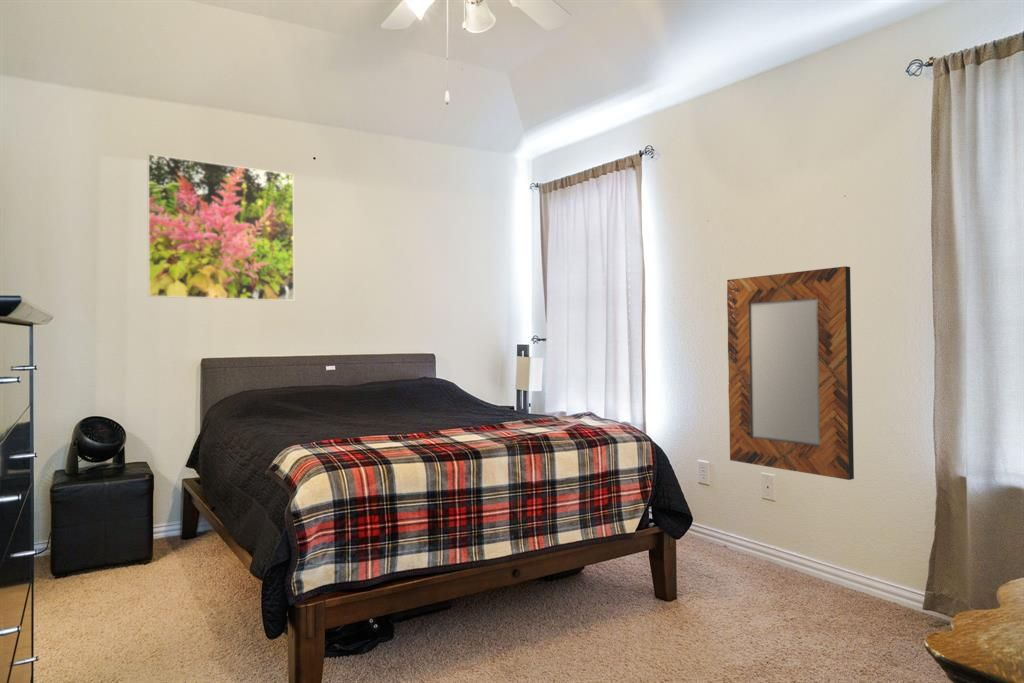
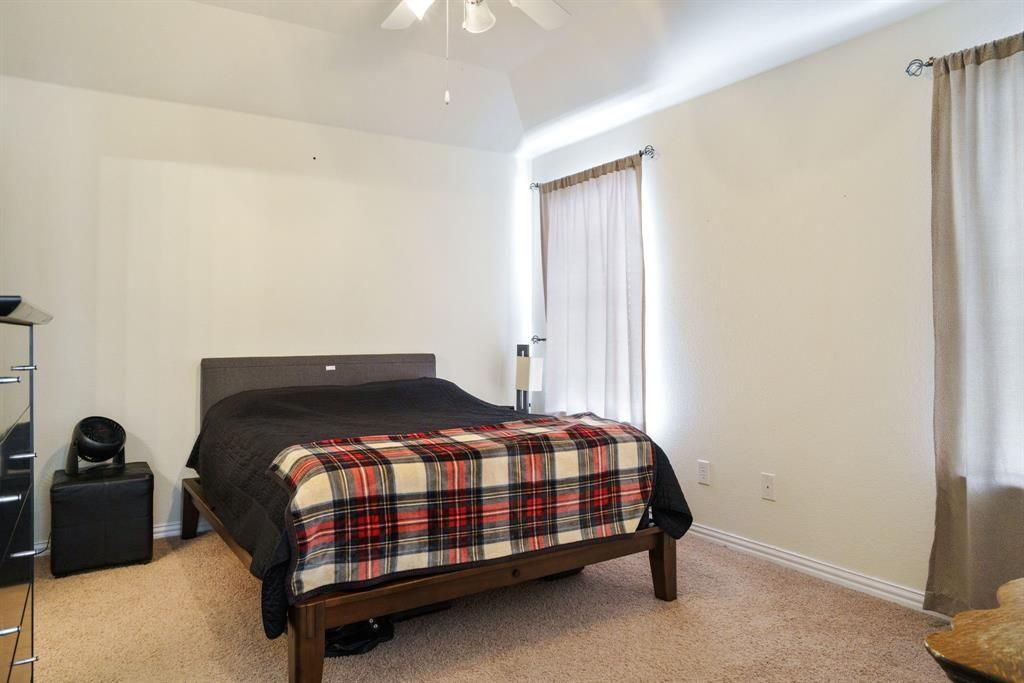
- home mirror (785, 371)
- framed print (224, 232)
